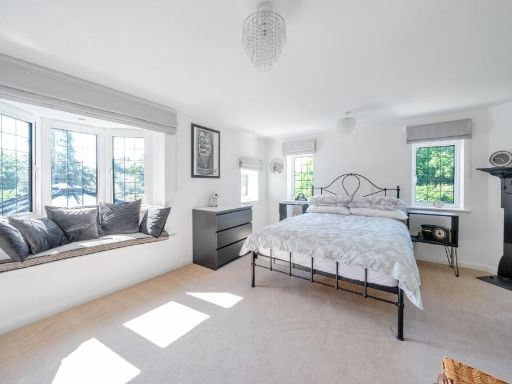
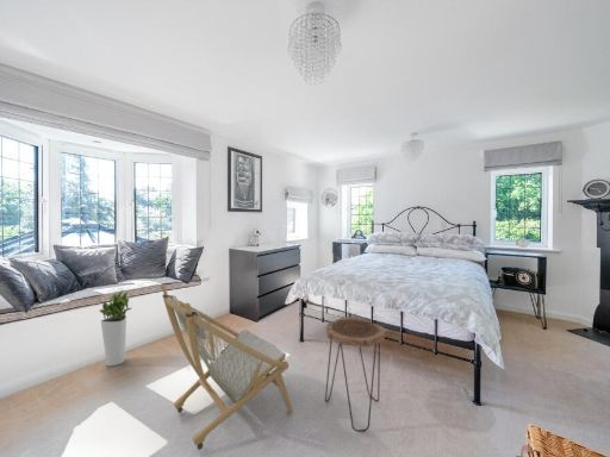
+ side table (362, 364)
+ armchair (226, 348)
+ planter (114, 327)
